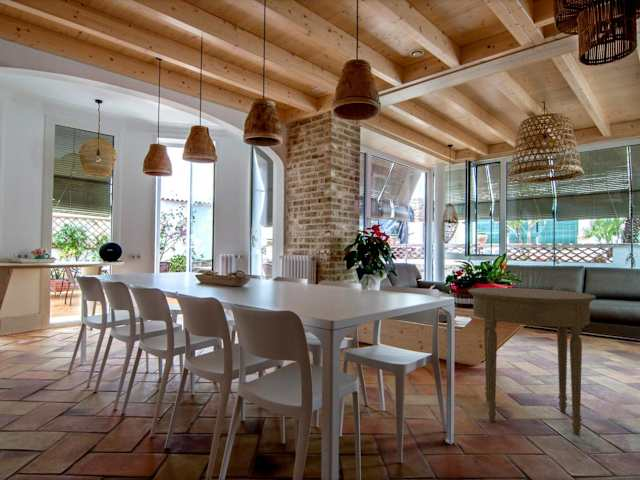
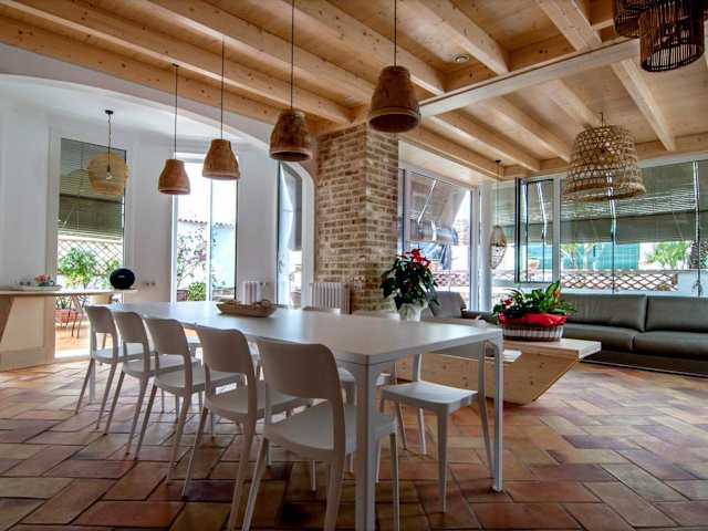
- side table (528, 324)
